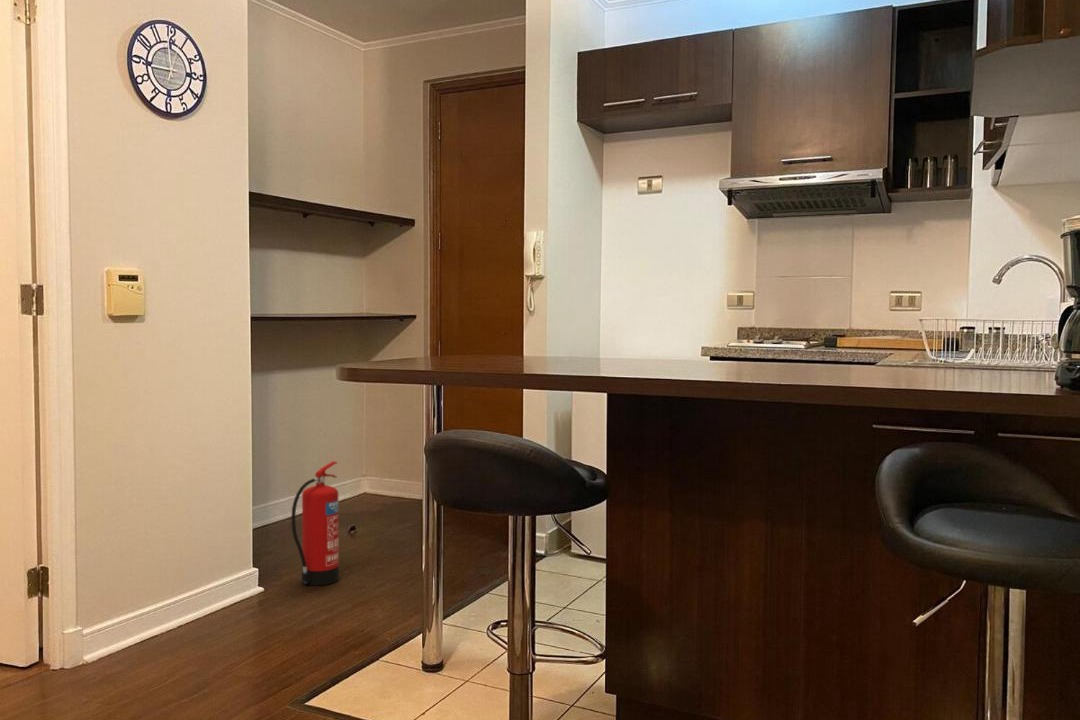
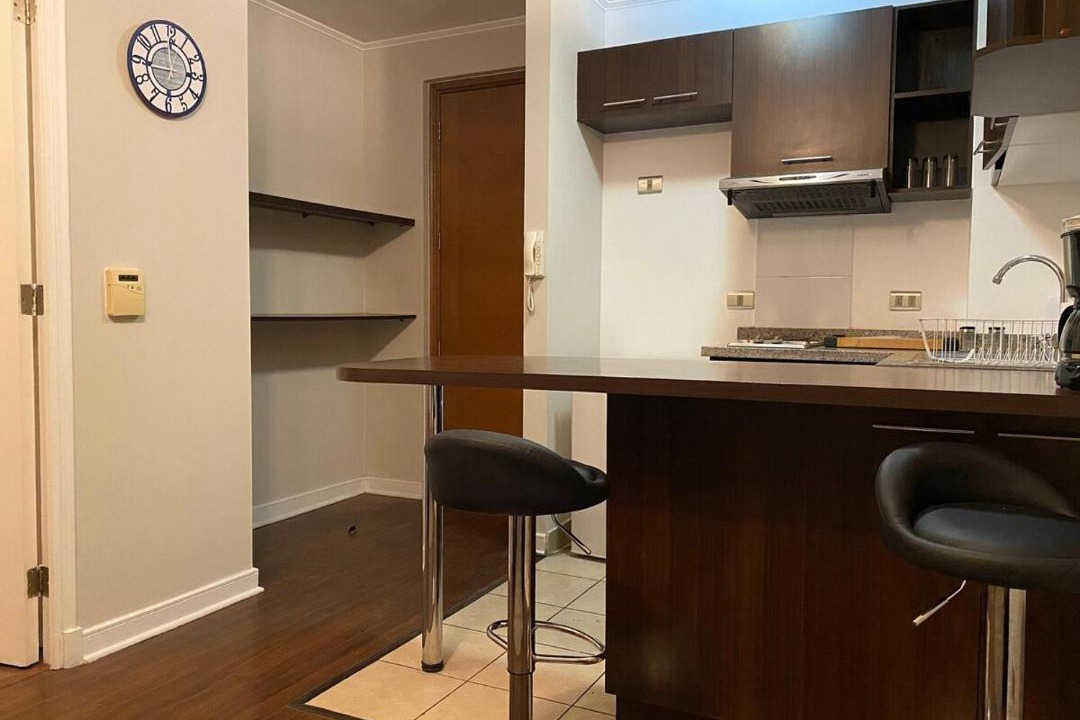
- fire extinguisher (314, 524)
